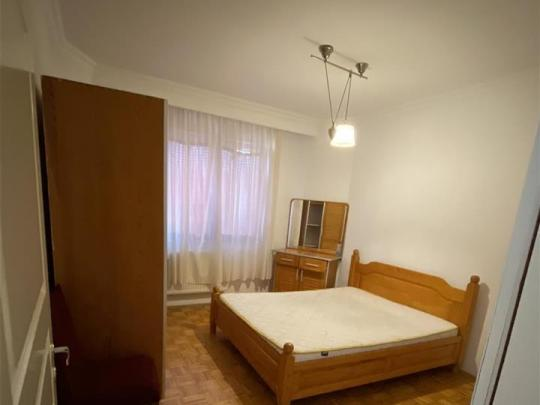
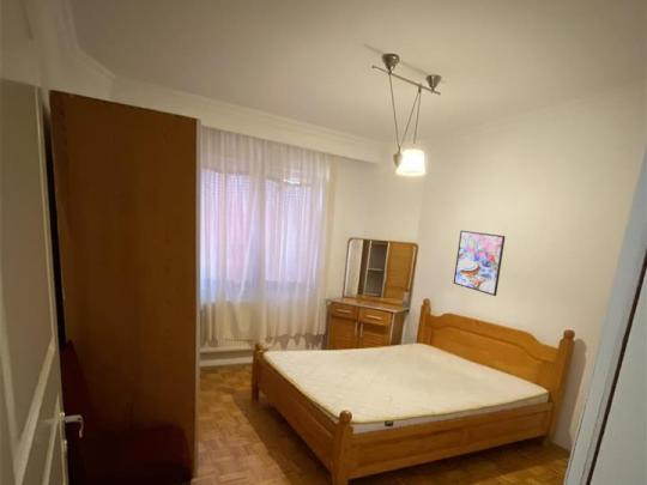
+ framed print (477, 261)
